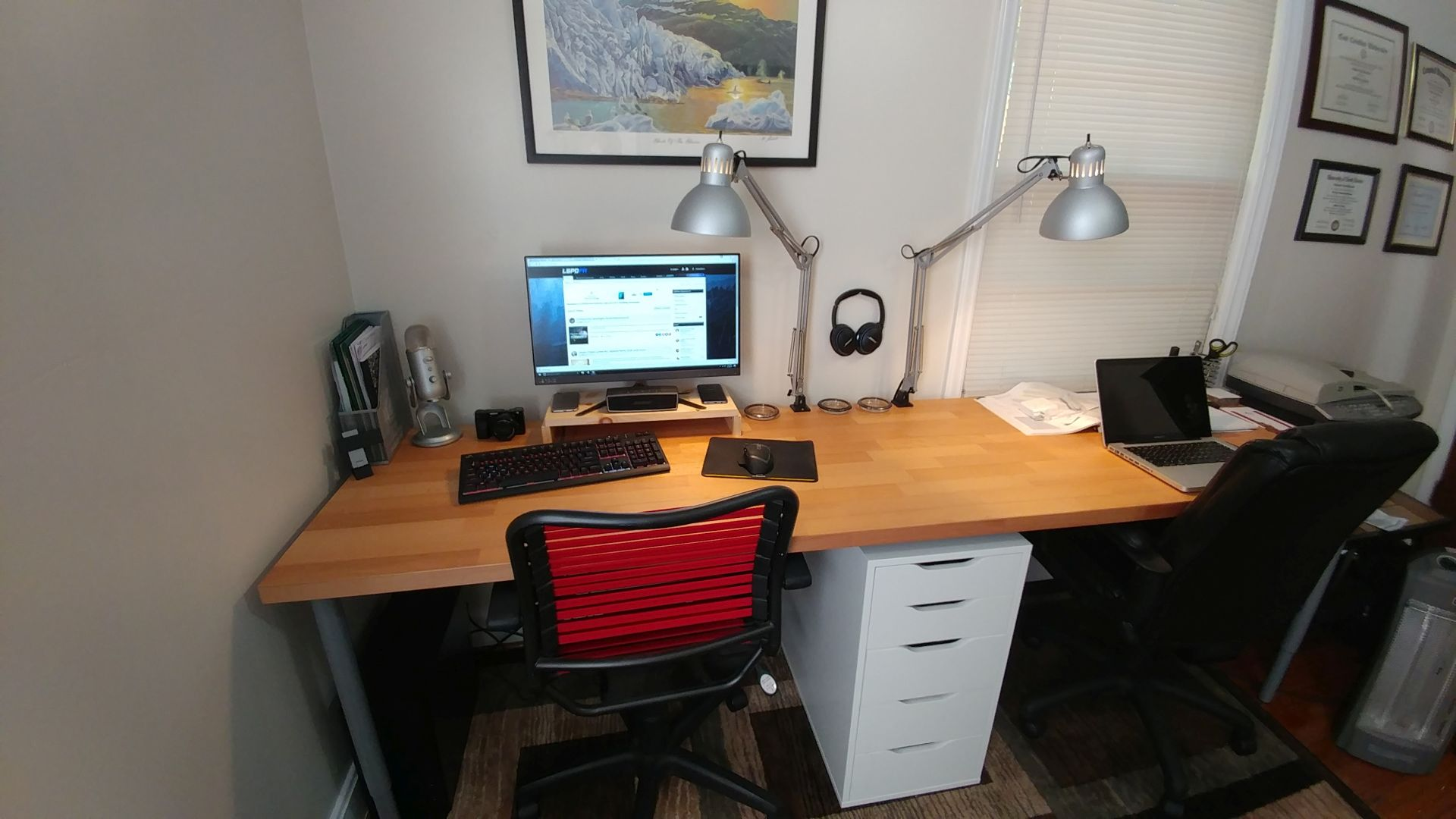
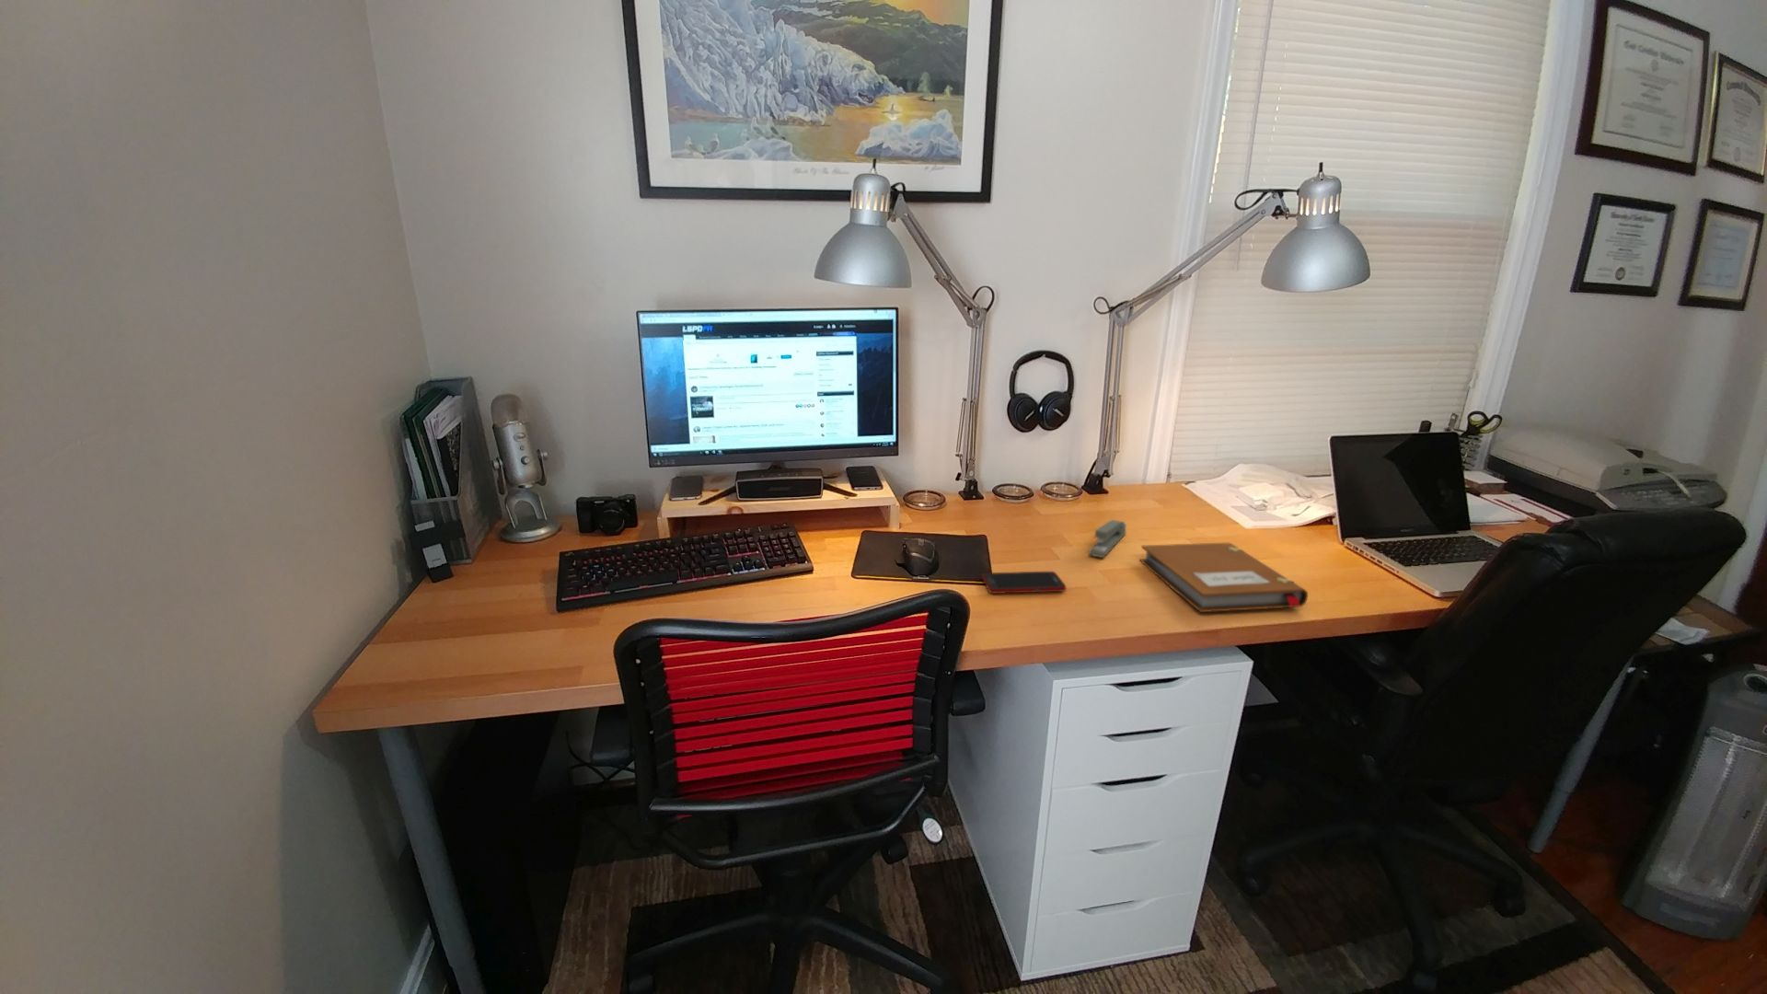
+ stapler (1108, 533)
+ notebook (1221, 575)
+ cell phone (1023, 581)
